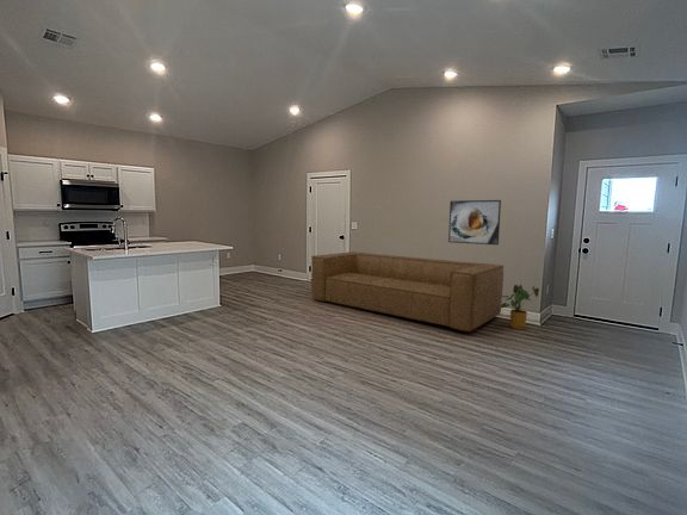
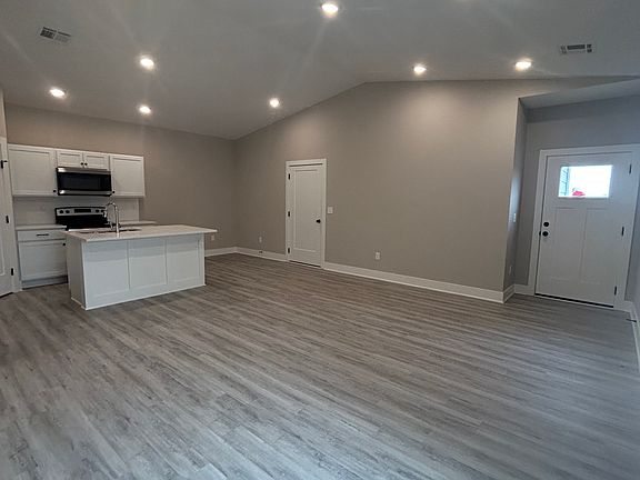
- sofa (398, 284)
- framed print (474, 222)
- house plant (518, 306)
